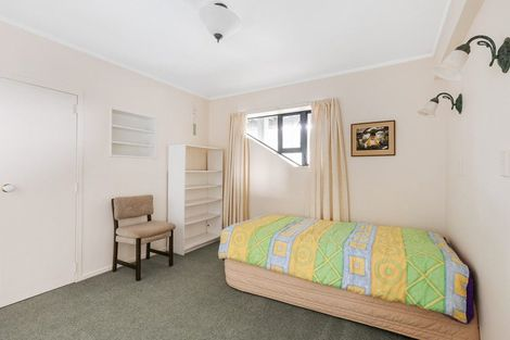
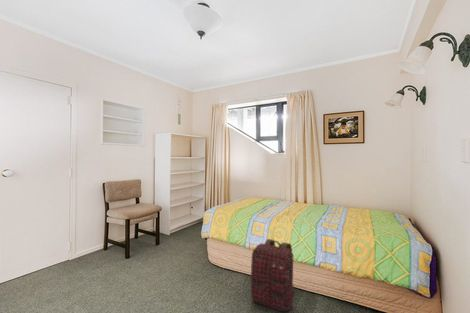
+ backpack (273, 270)
